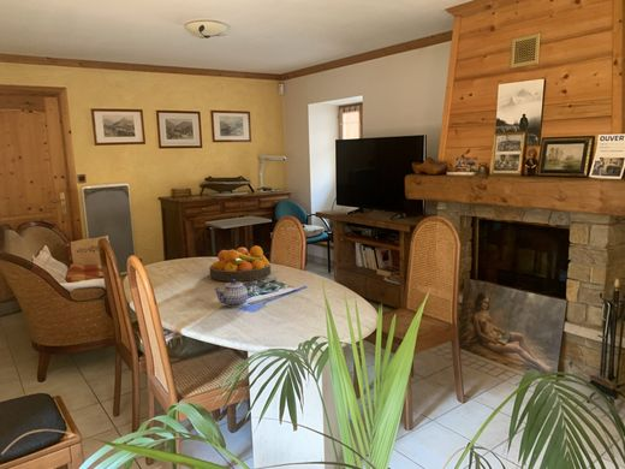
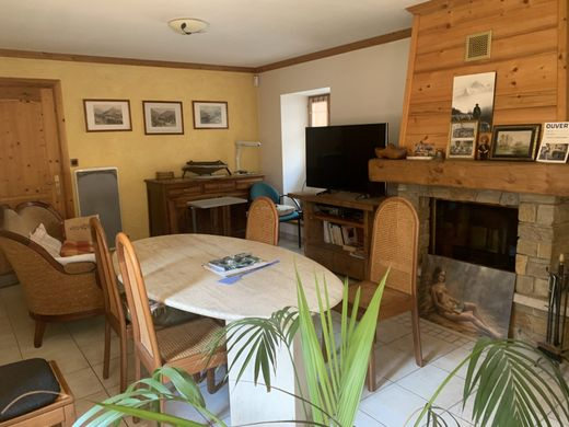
- teapot (234, 291)
- fruit bowl (240, 260)
